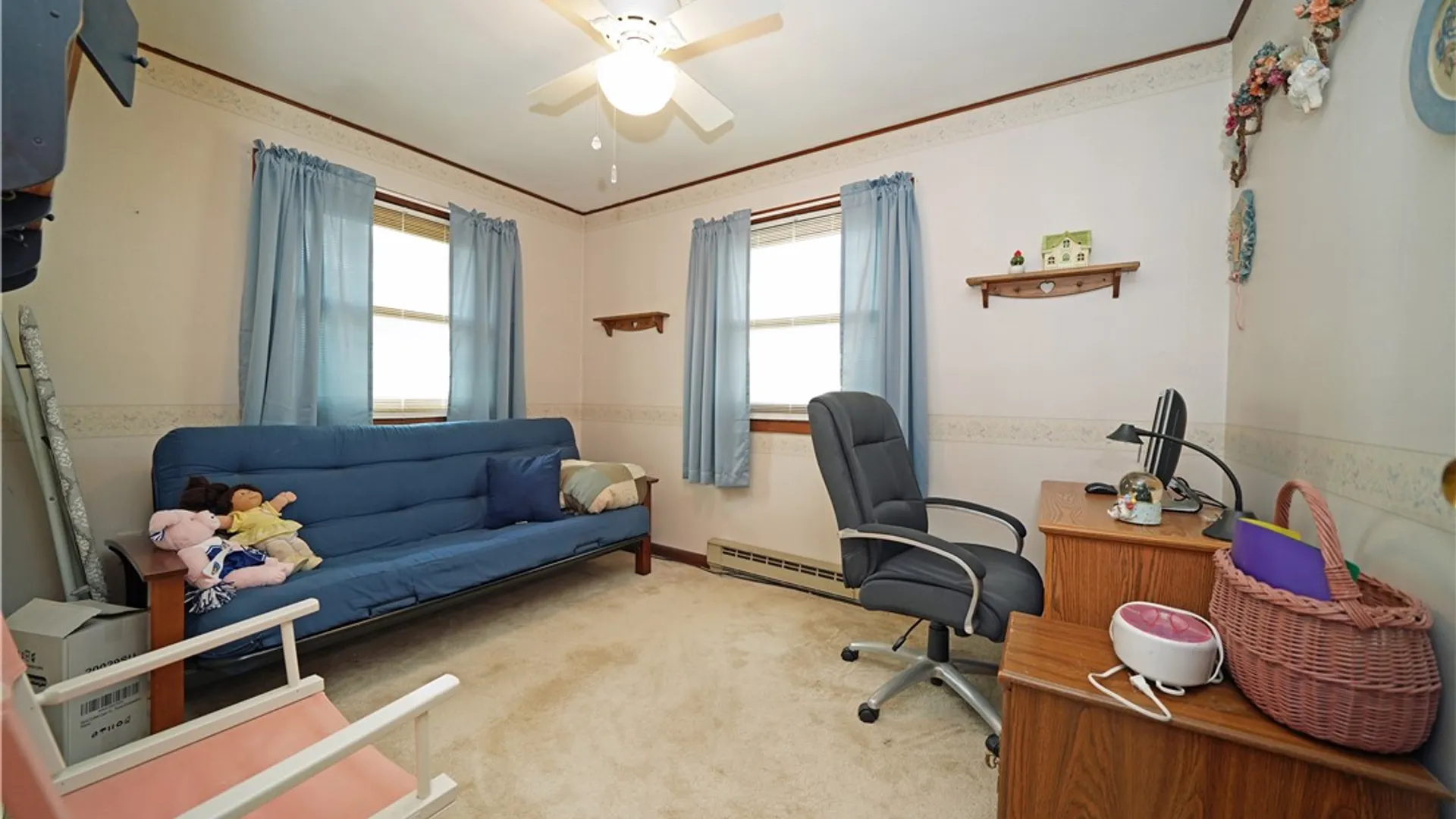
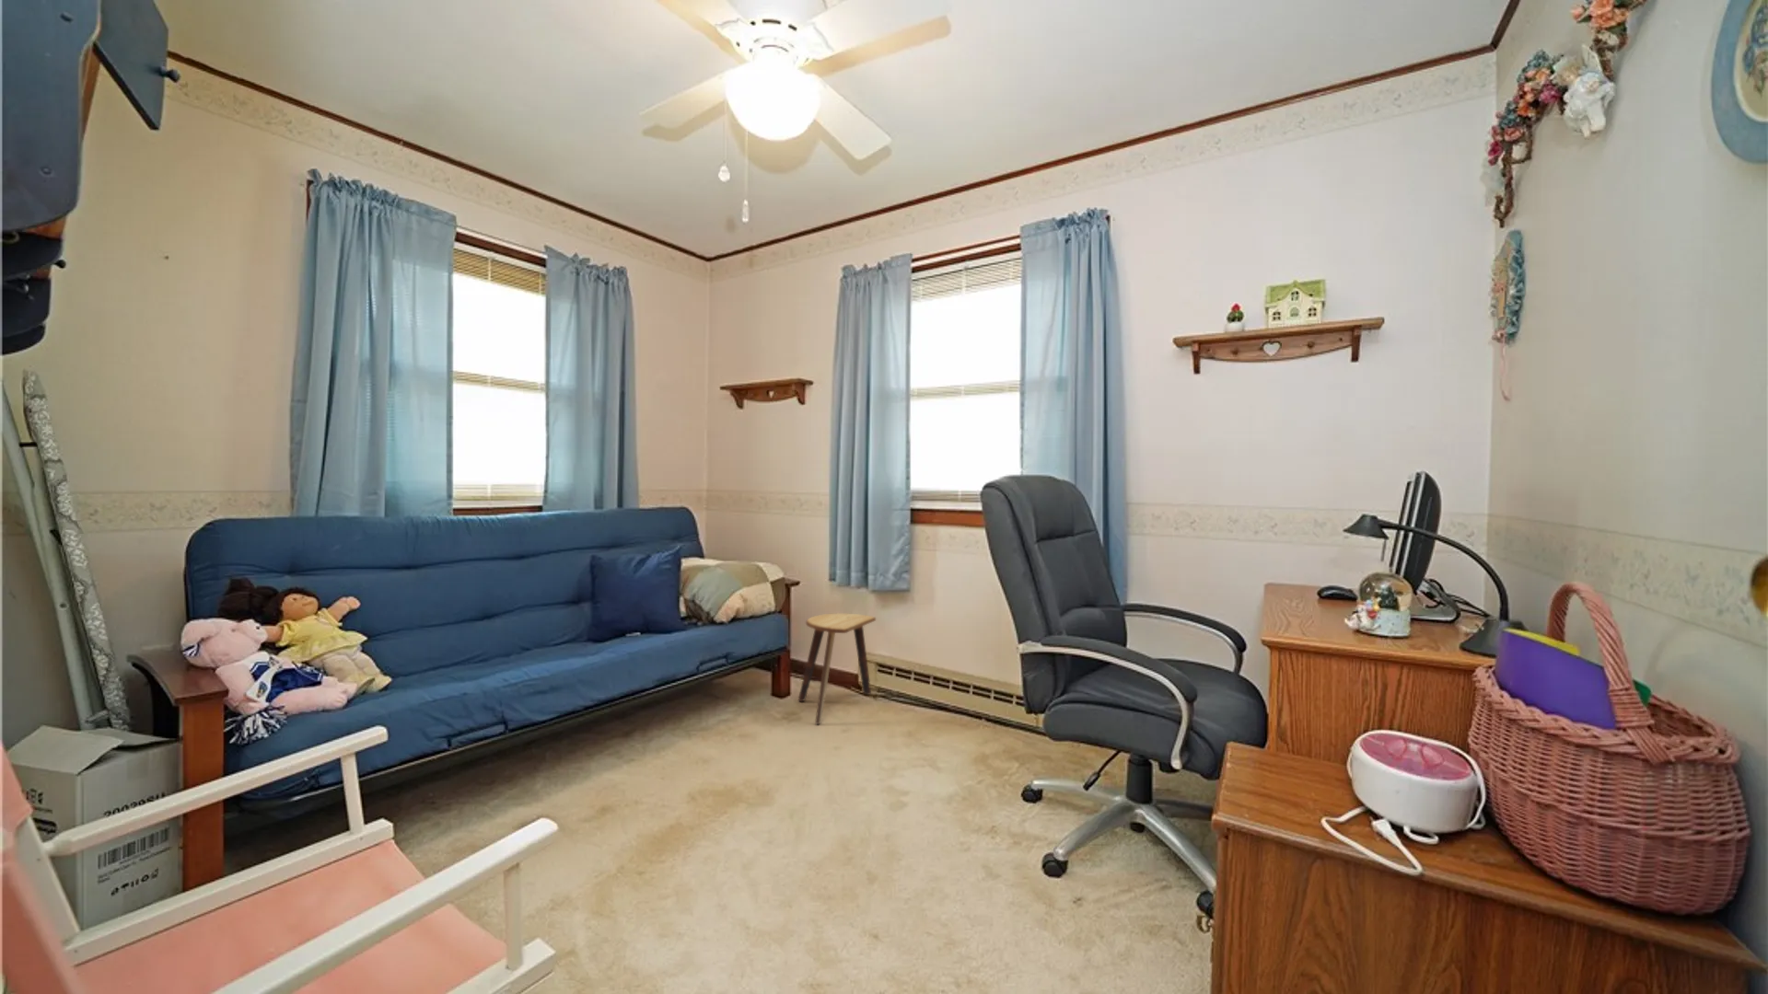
+ stool (831, 658)
